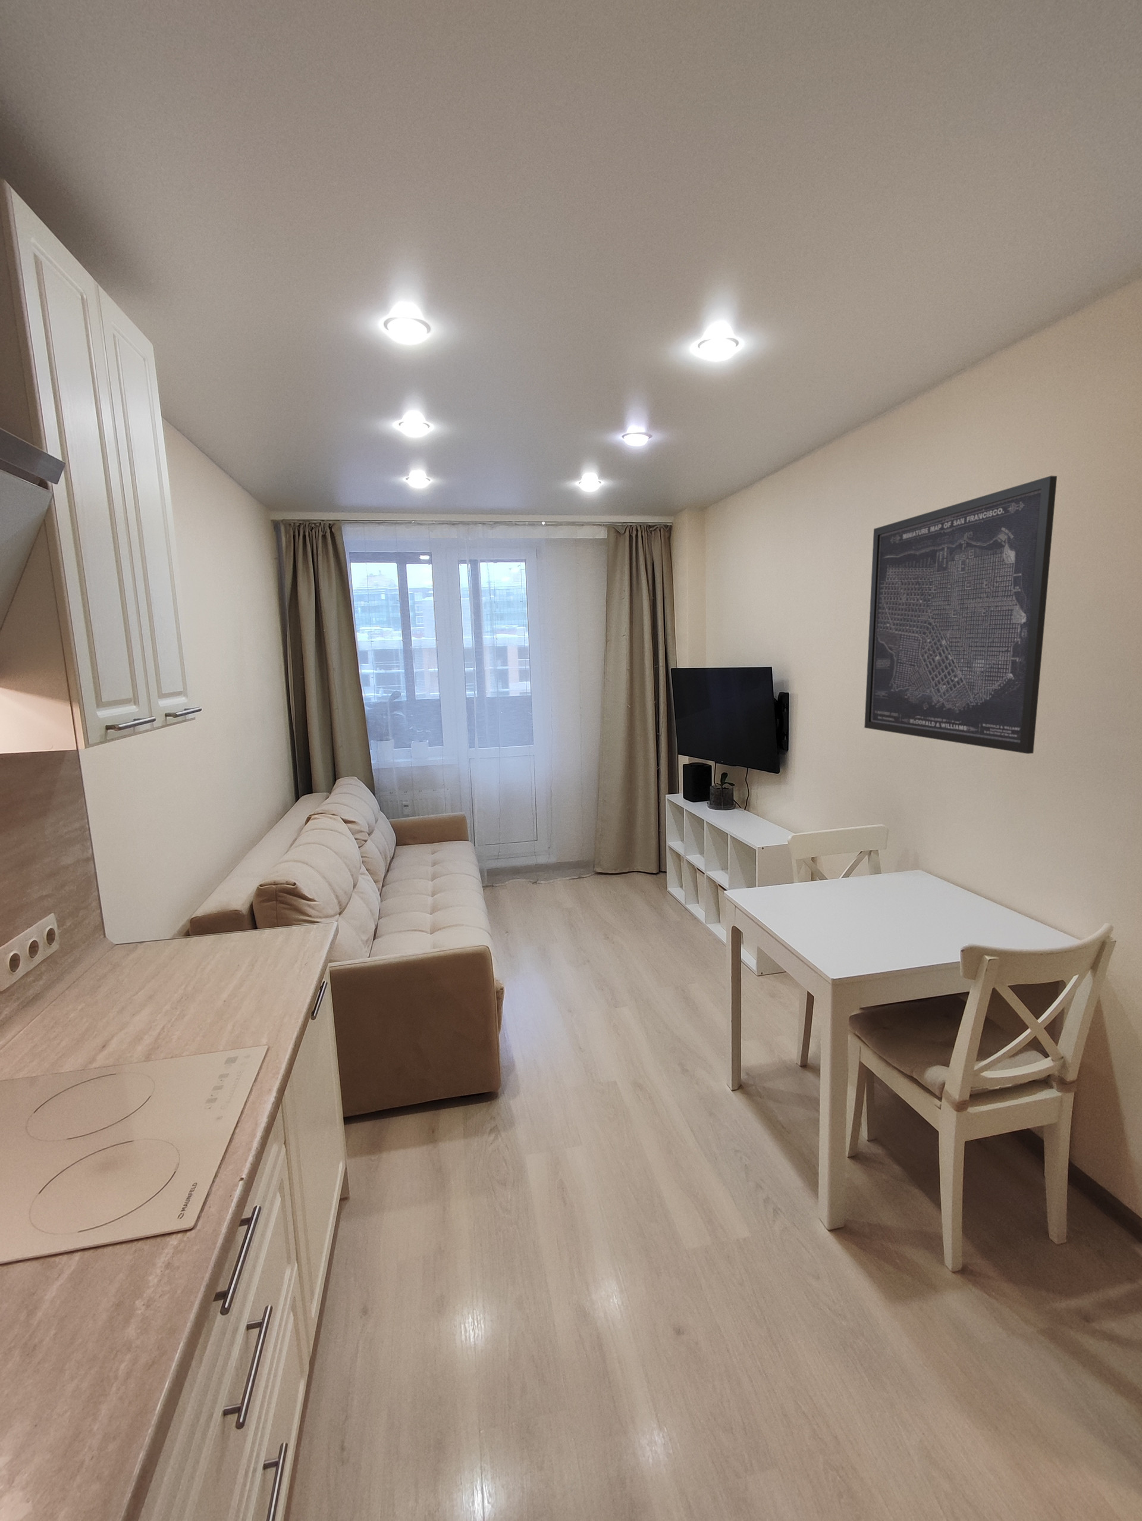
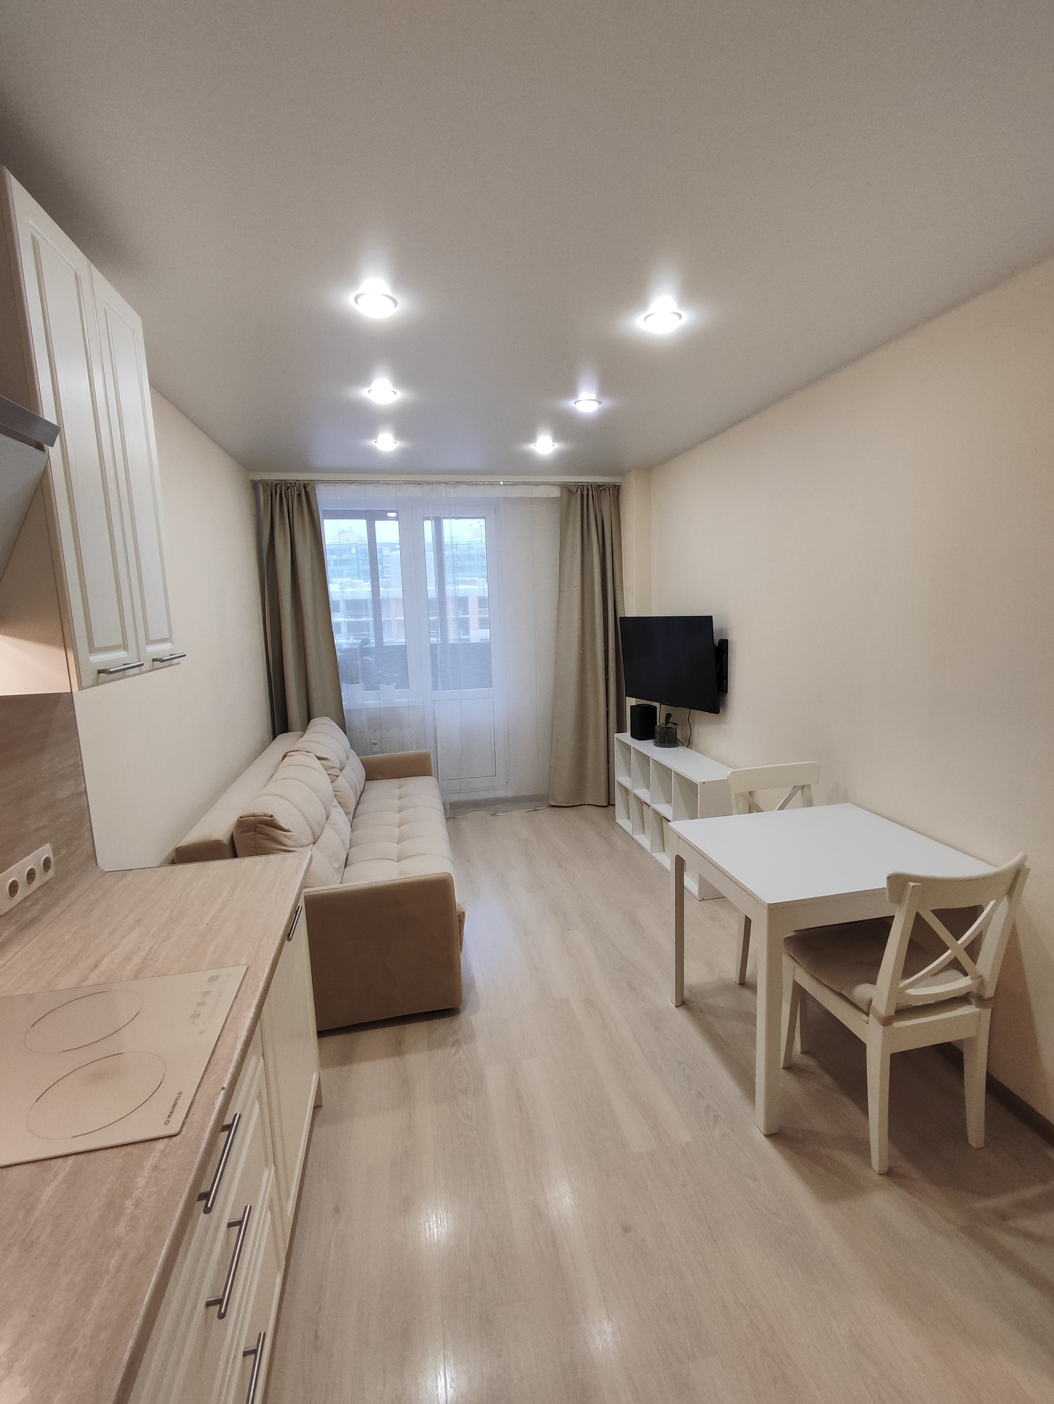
- wall art (942, 625)
